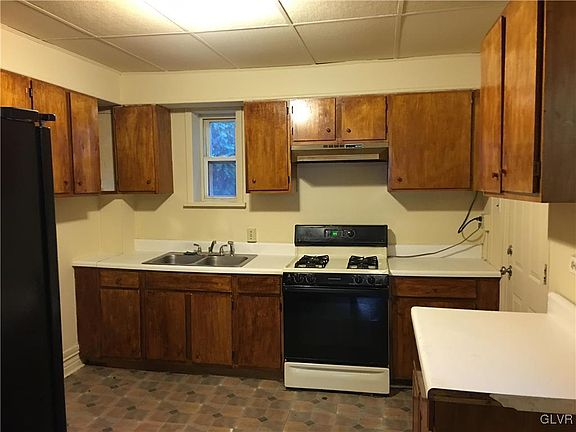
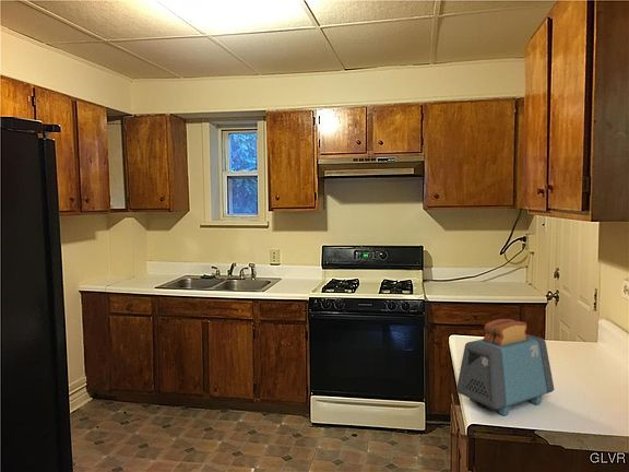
+ toaster (505, 362)
